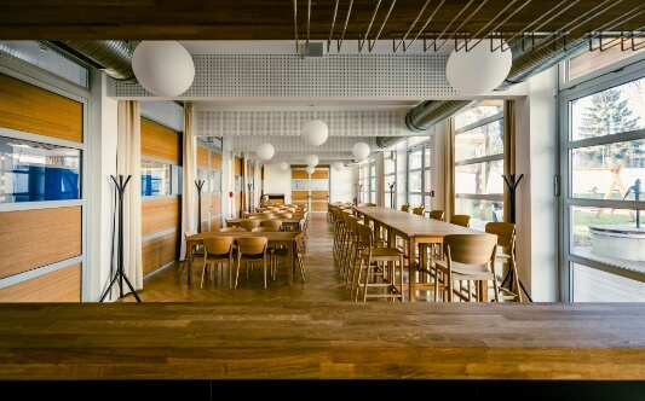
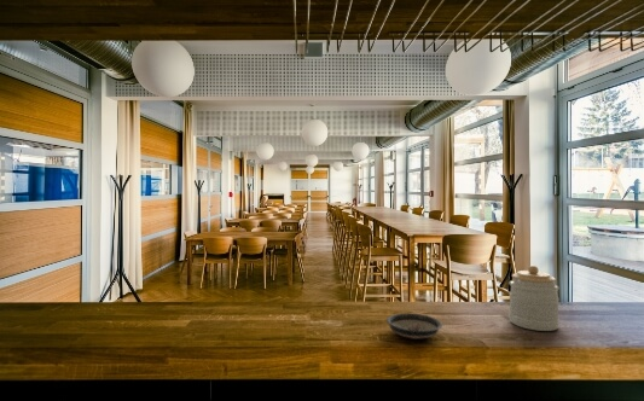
+ jar (533, 295)
+ saucer (413, 327)
